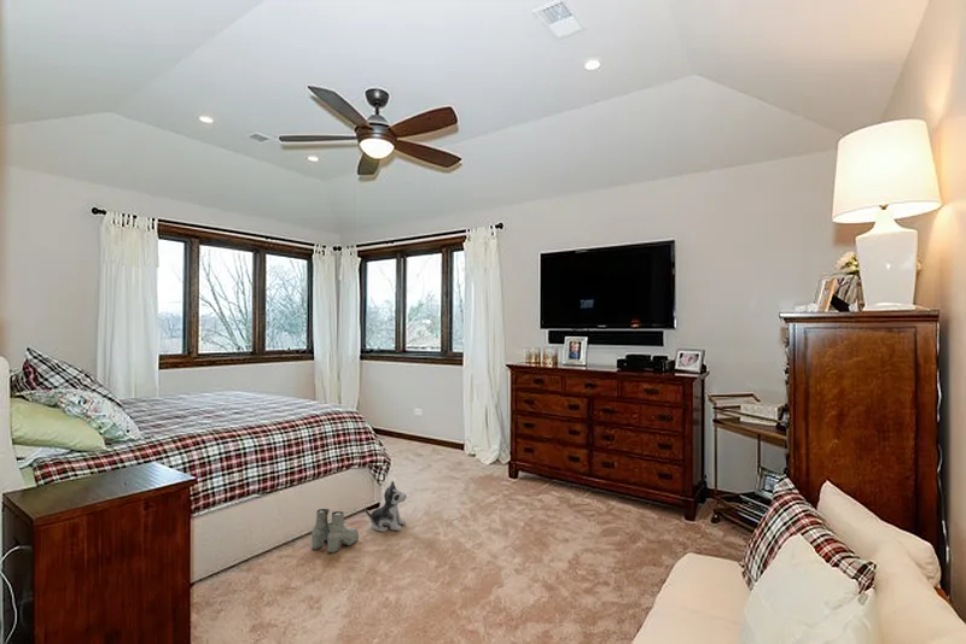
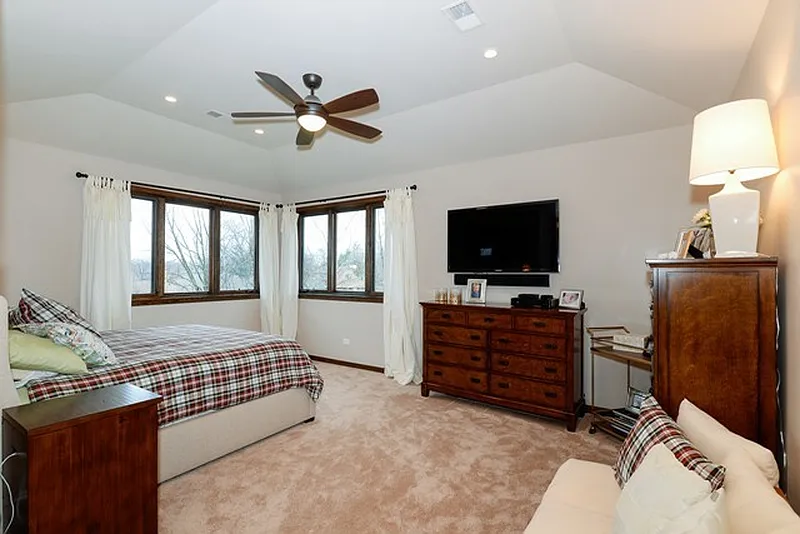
- plush toy (385, 503)
- boots (334, 526)
